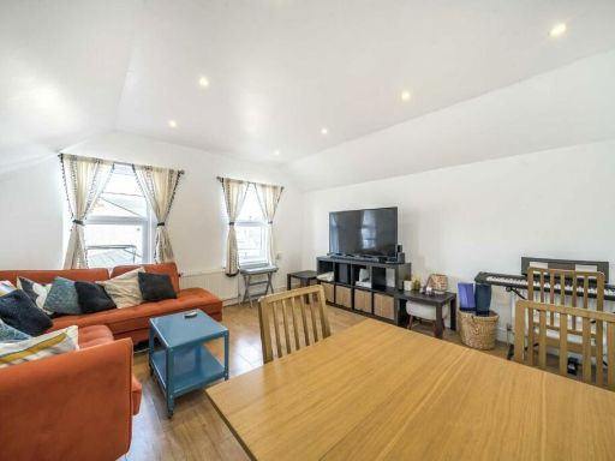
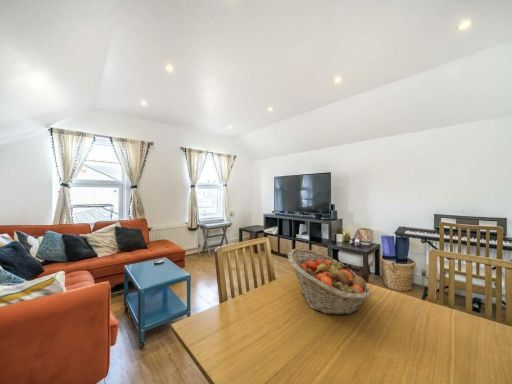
+ fruit basket (325, 276)
